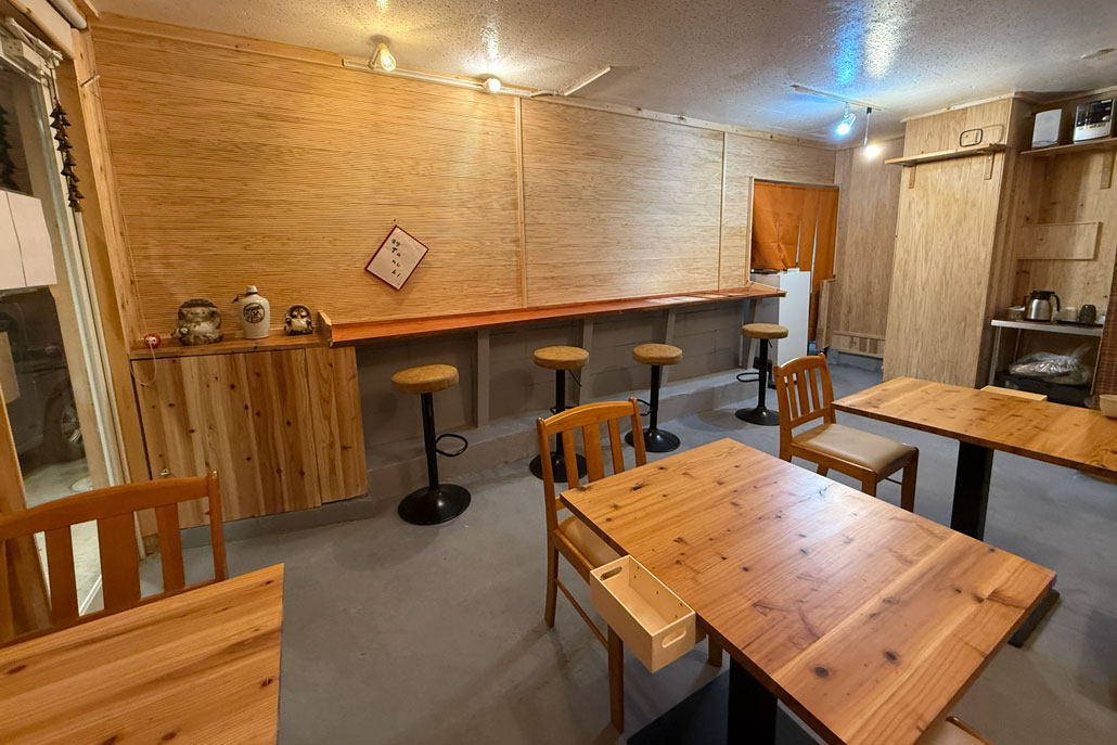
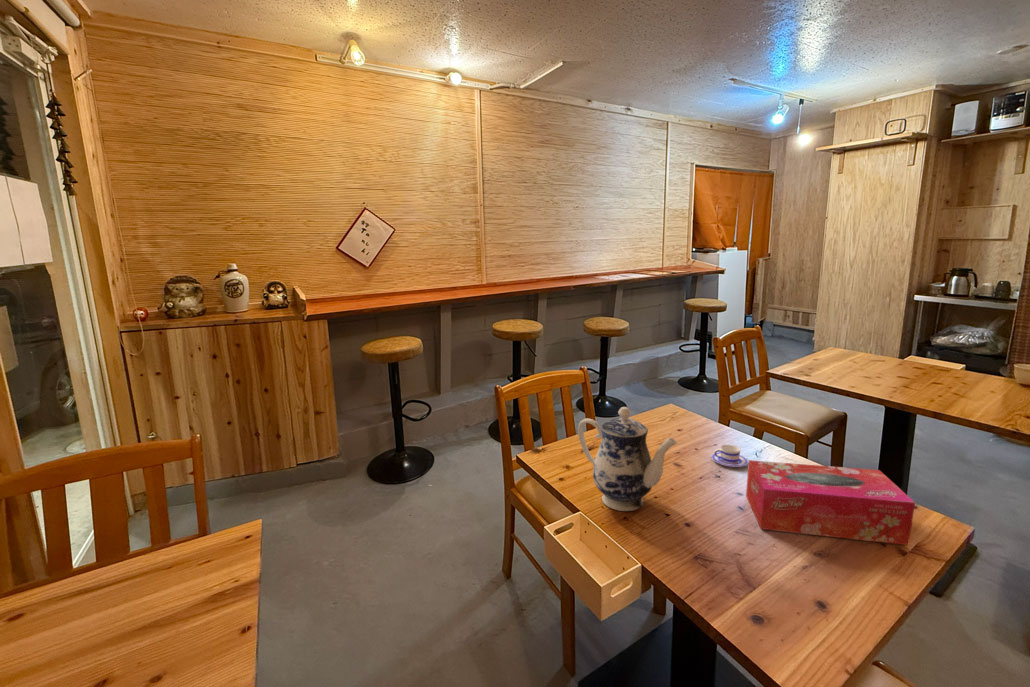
+ teacup (730, 454)
+ teapot (623, 455)
+ tissue box (821, 498)
